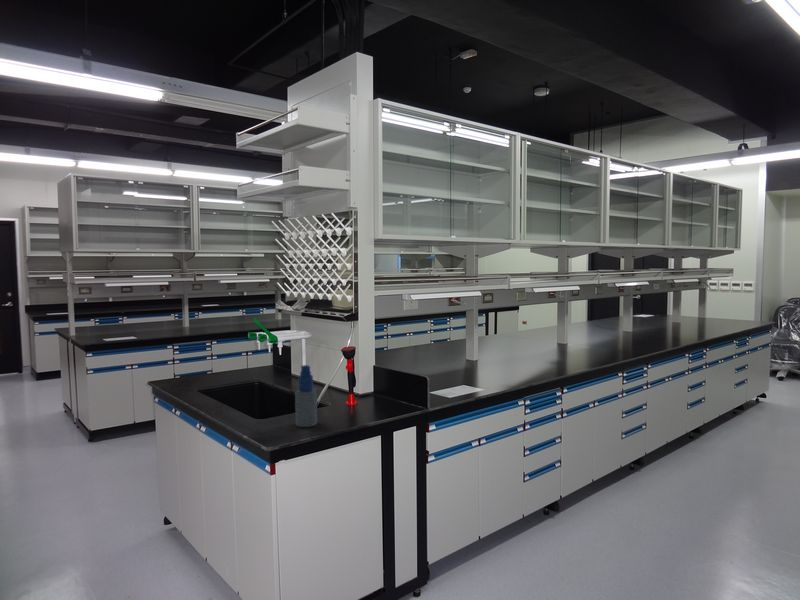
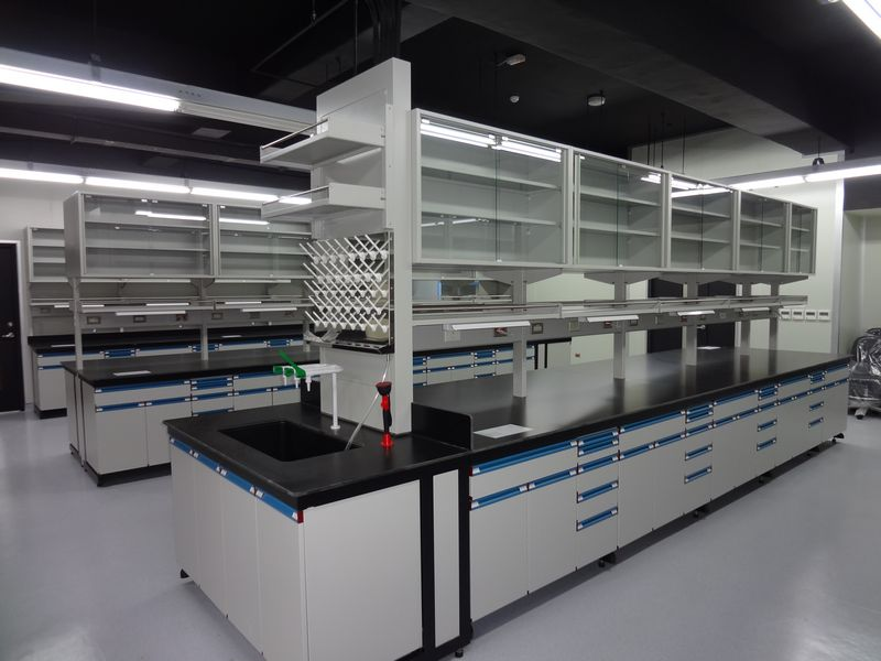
- spray bottle (305, 394)
